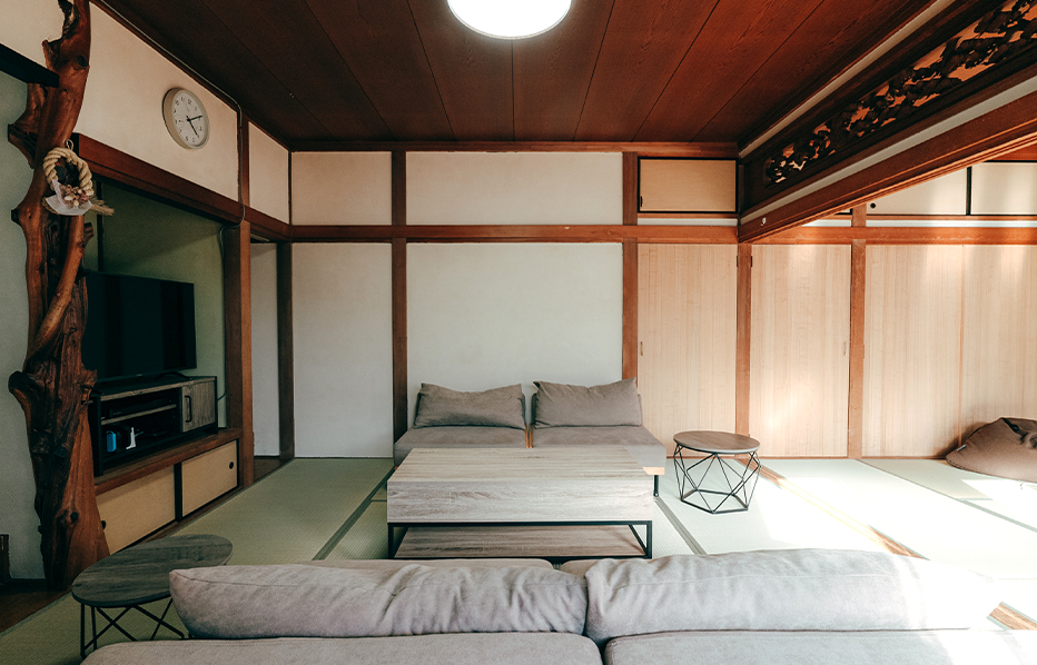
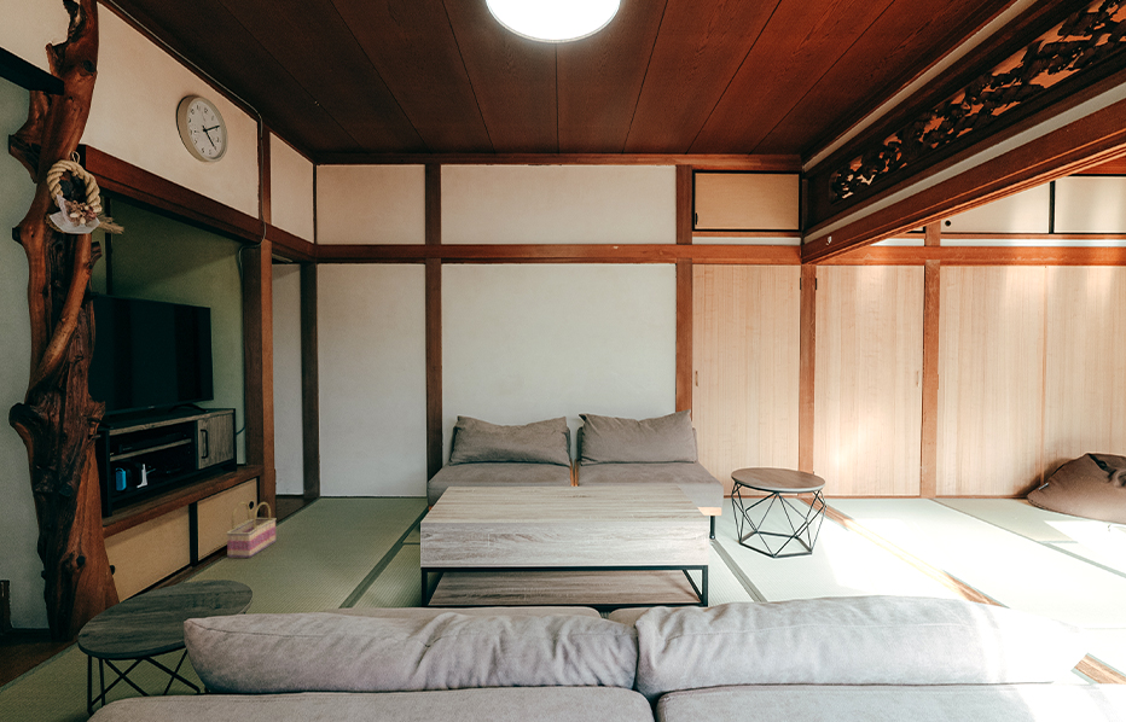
+ basket (251, 525)
